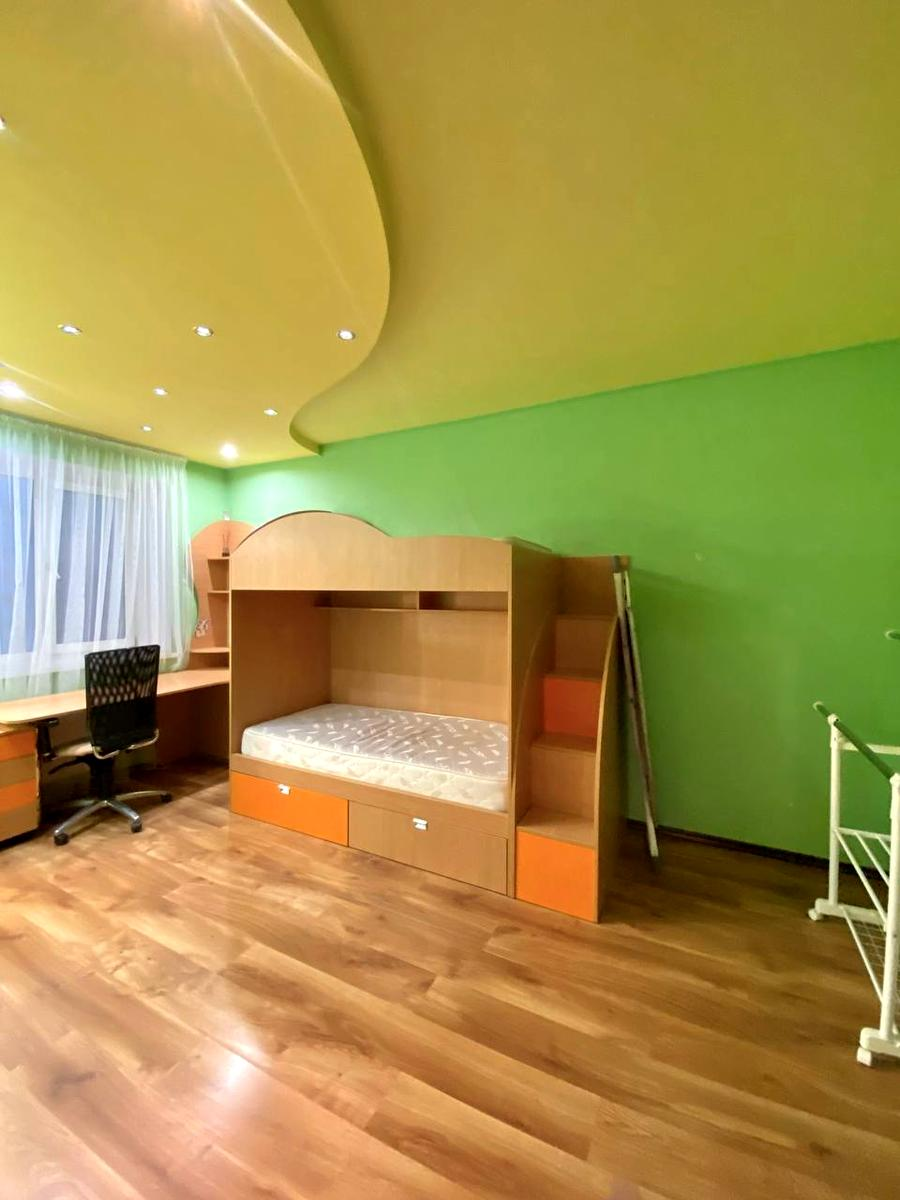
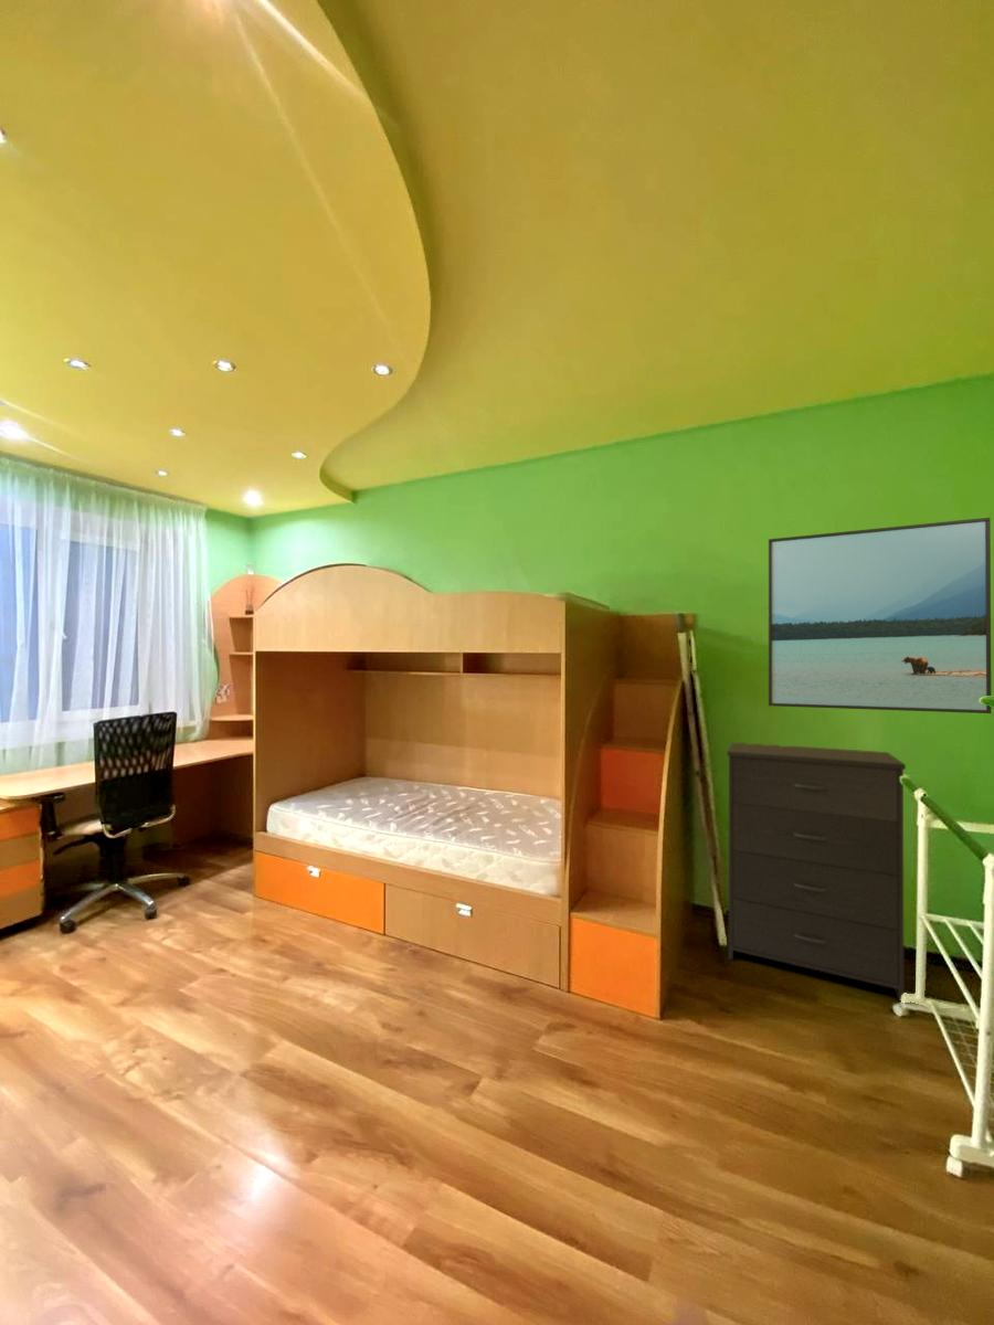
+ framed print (869, 618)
+ dresser (807, 855)
